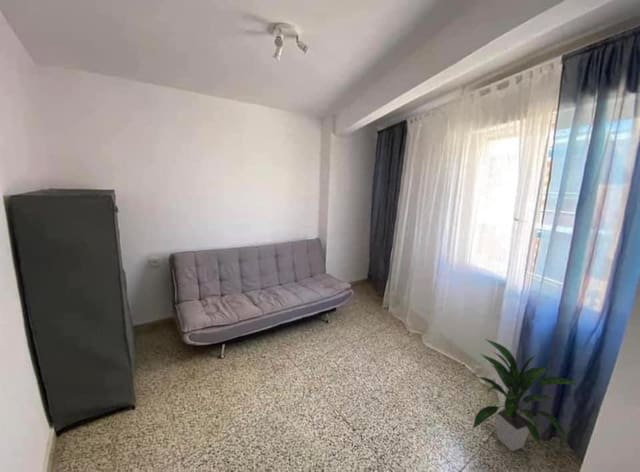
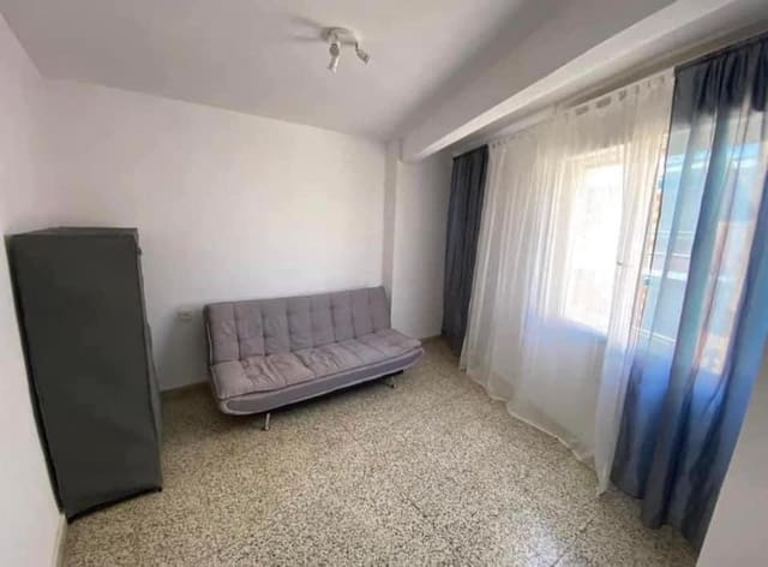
- indoor plant (512, 396)
